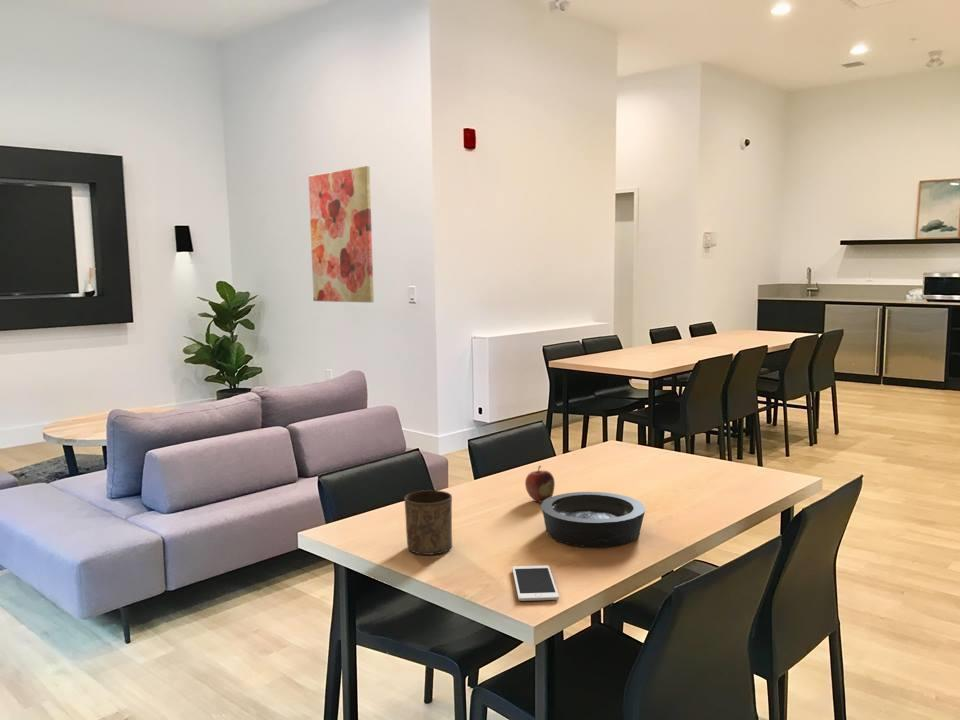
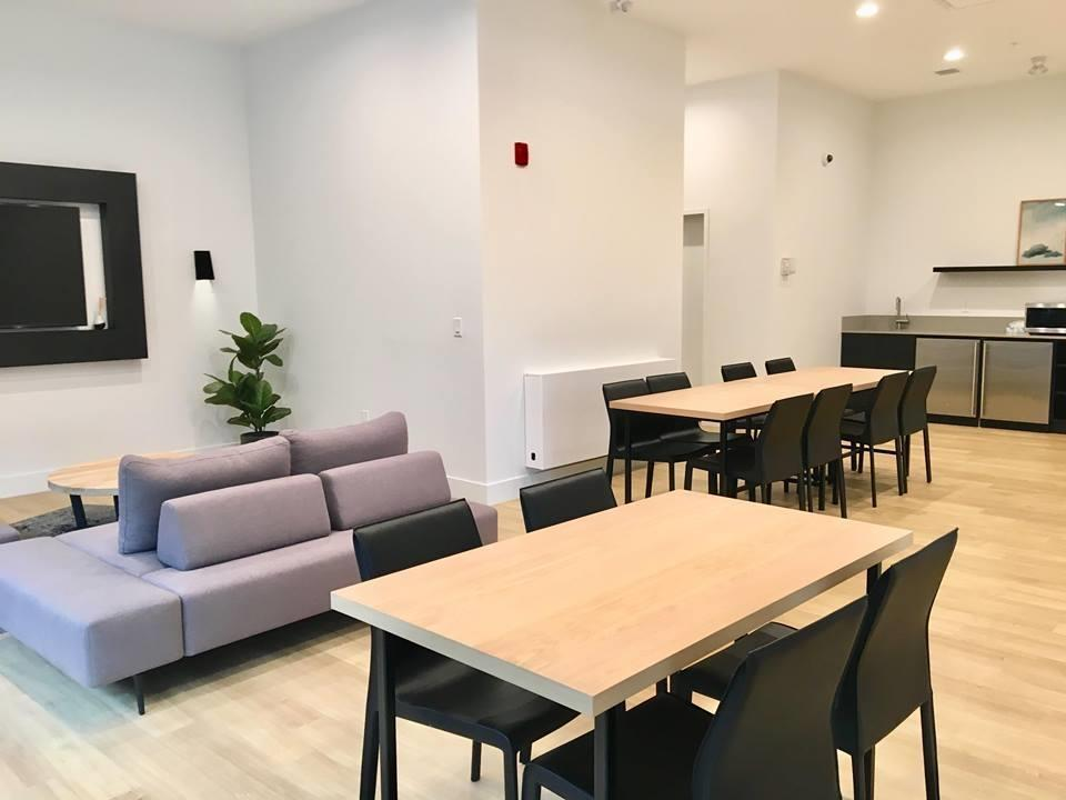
- wall art (340, 237)
- bowl (592, 519)
- cell phone (534, 582)
- cup (428, 521)
- fruit (539, 483)
